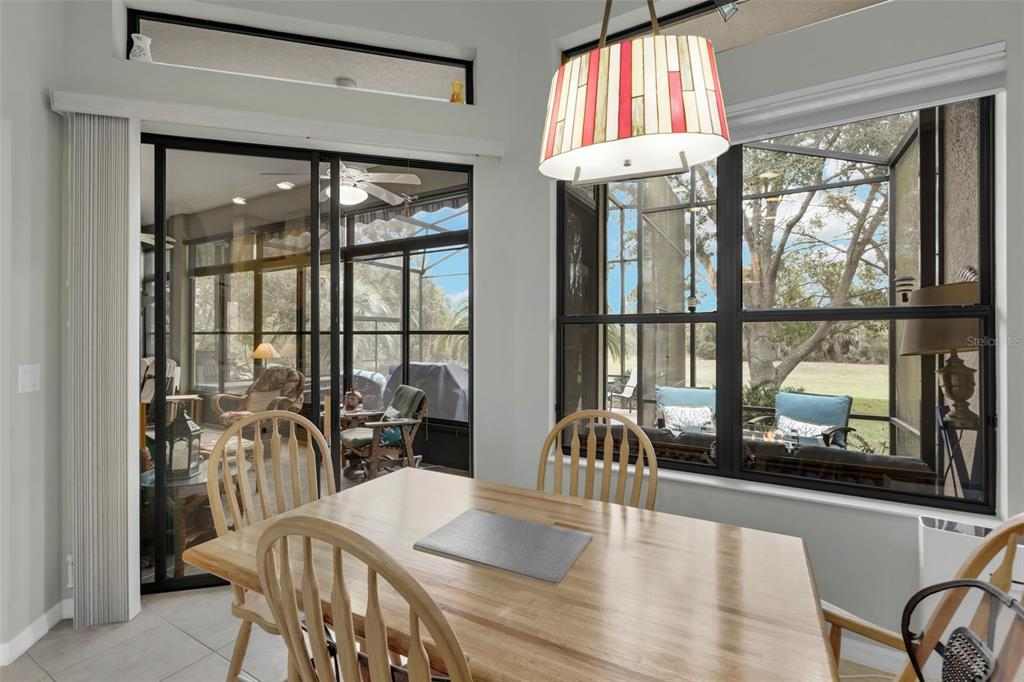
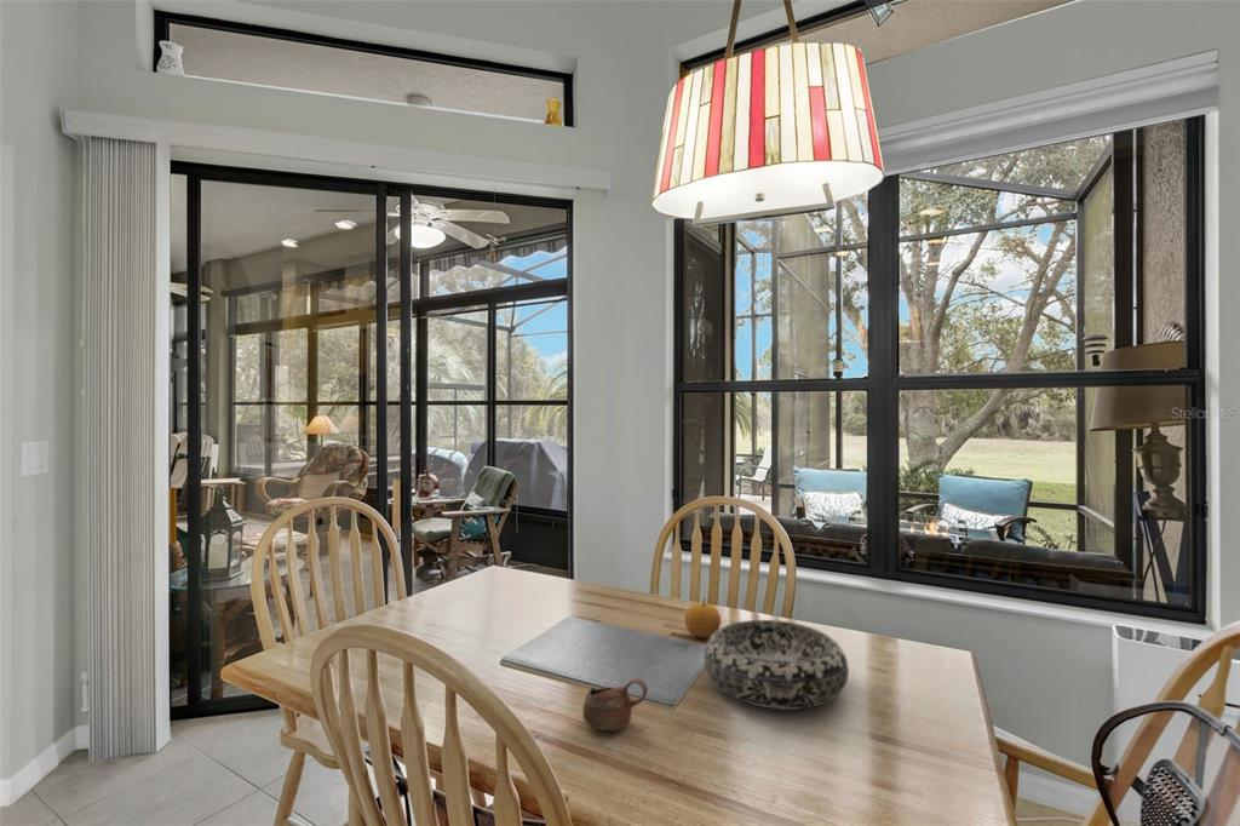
+ fruit (702, 615)
+ decorative bowl (774, 661)
+ cup (612, 702)
